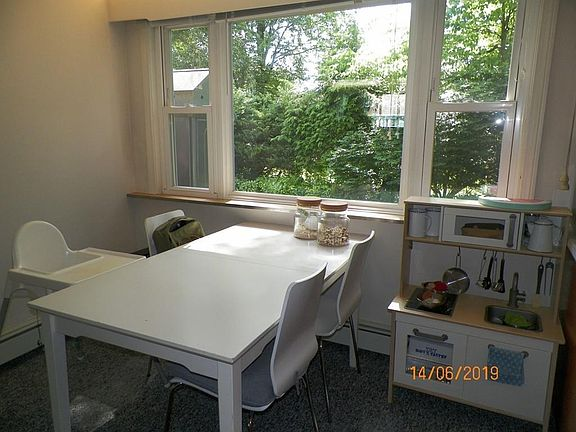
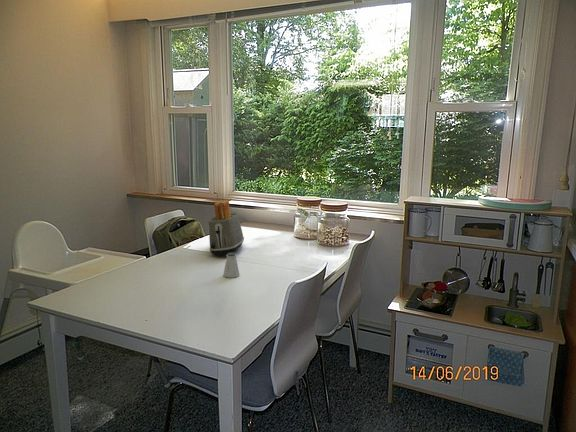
+ saltshaker (231, 264)
+ toaster (227, 226)
